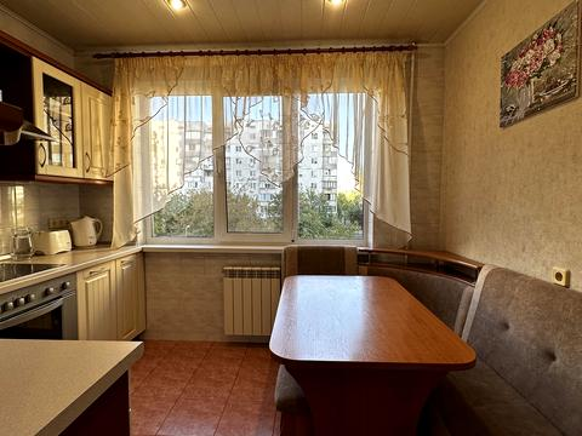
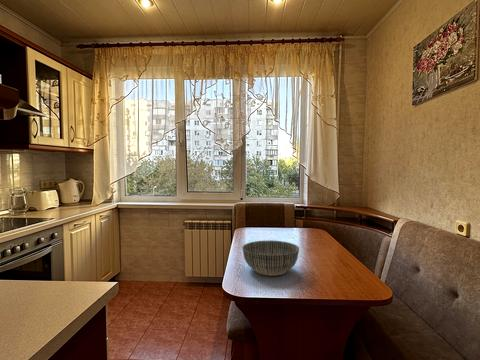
+ bowl (270, 258)
